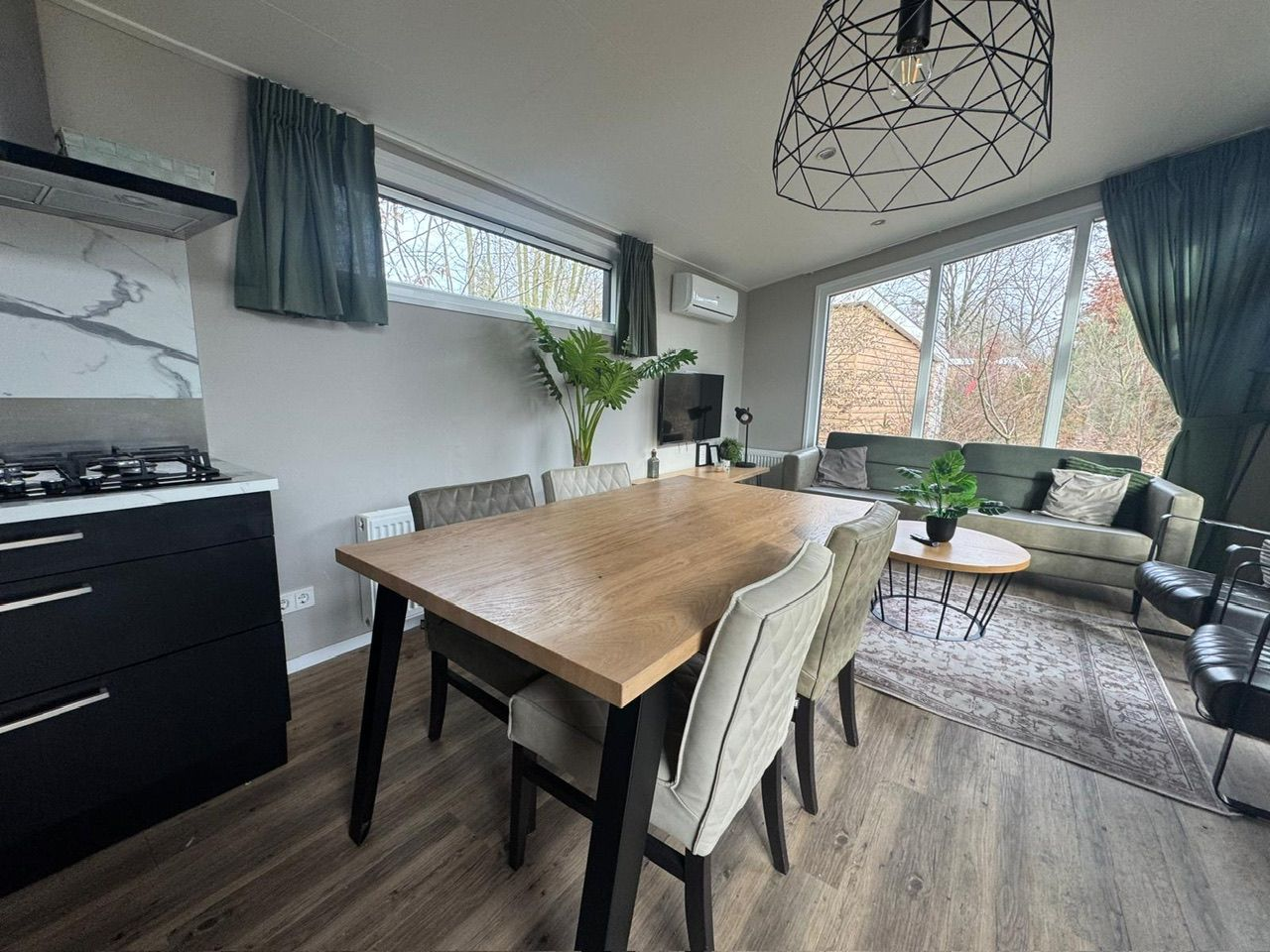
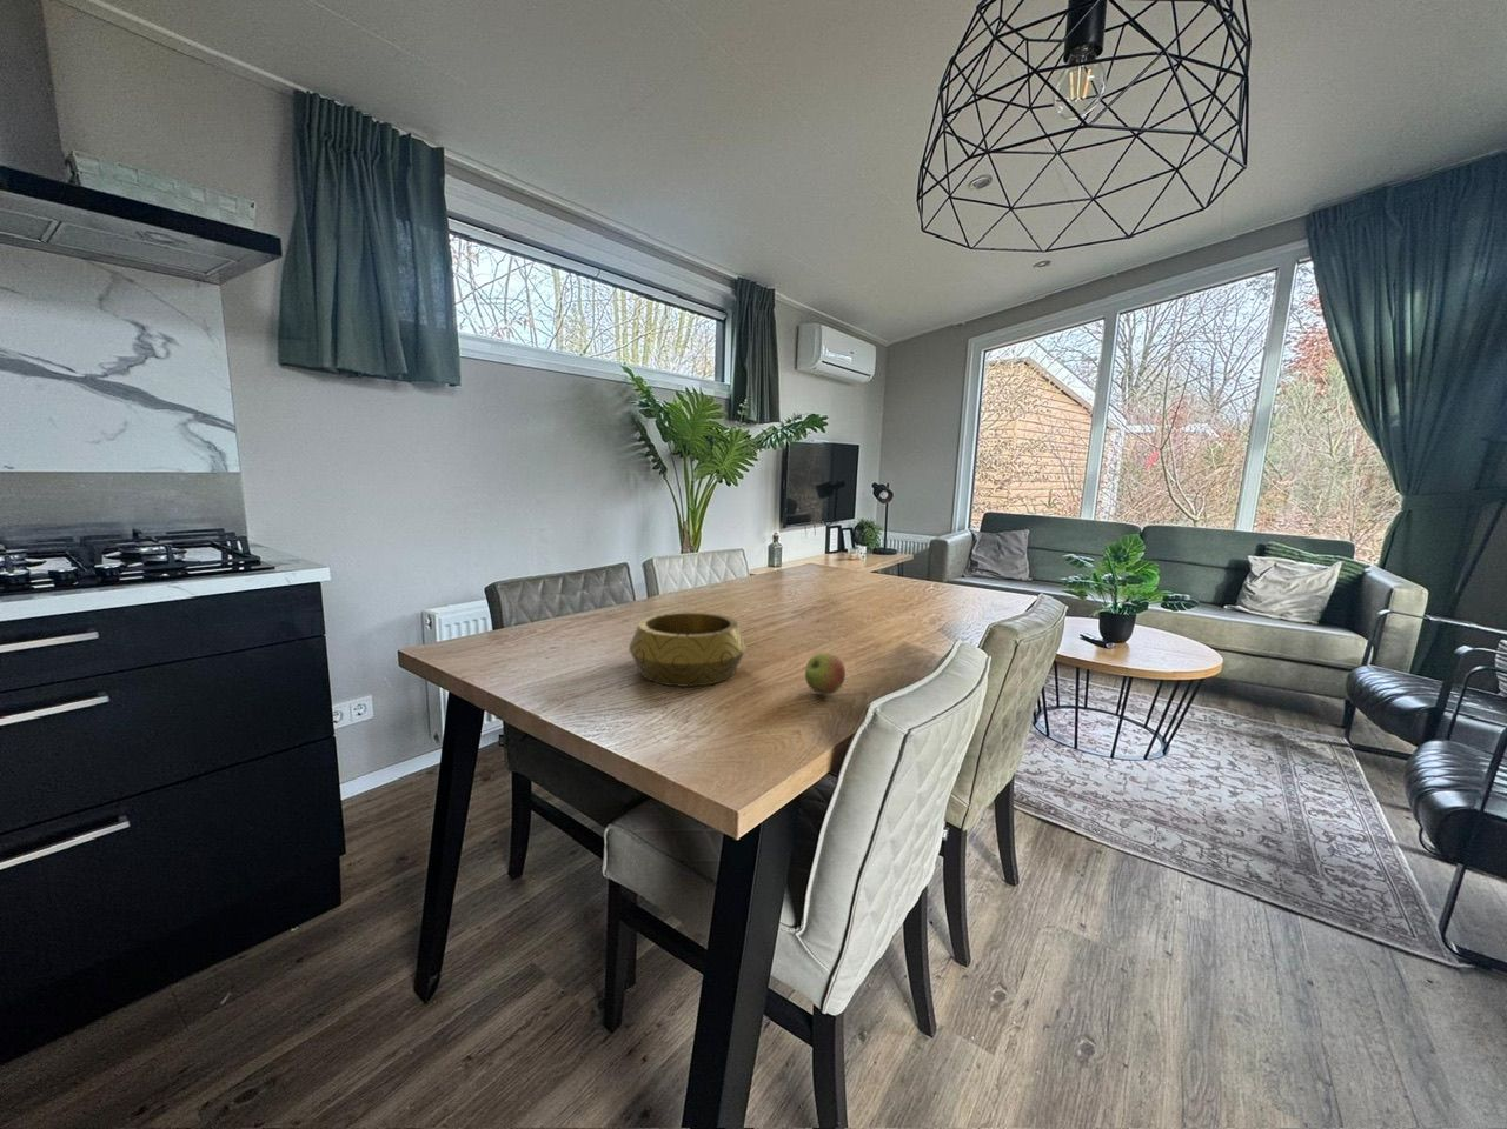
+ decorative bowl (687, 645)
+ apple (825, 672)
